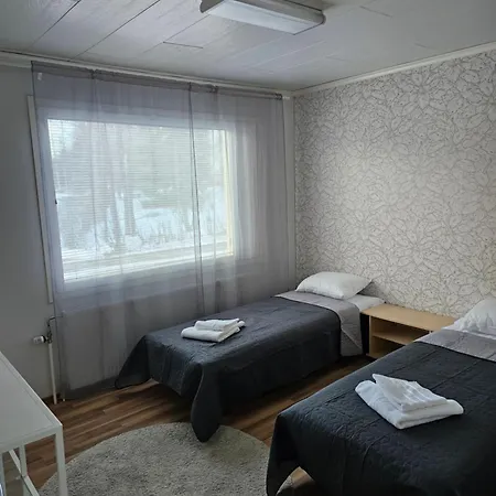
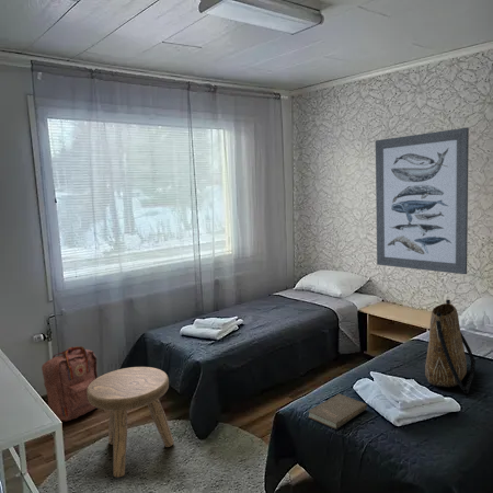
+ tote bag (448, 342)
+ book (337, 410)
+ stool (126, 417)
+ backpack (70, 380)
+ wall art (417, 203)
